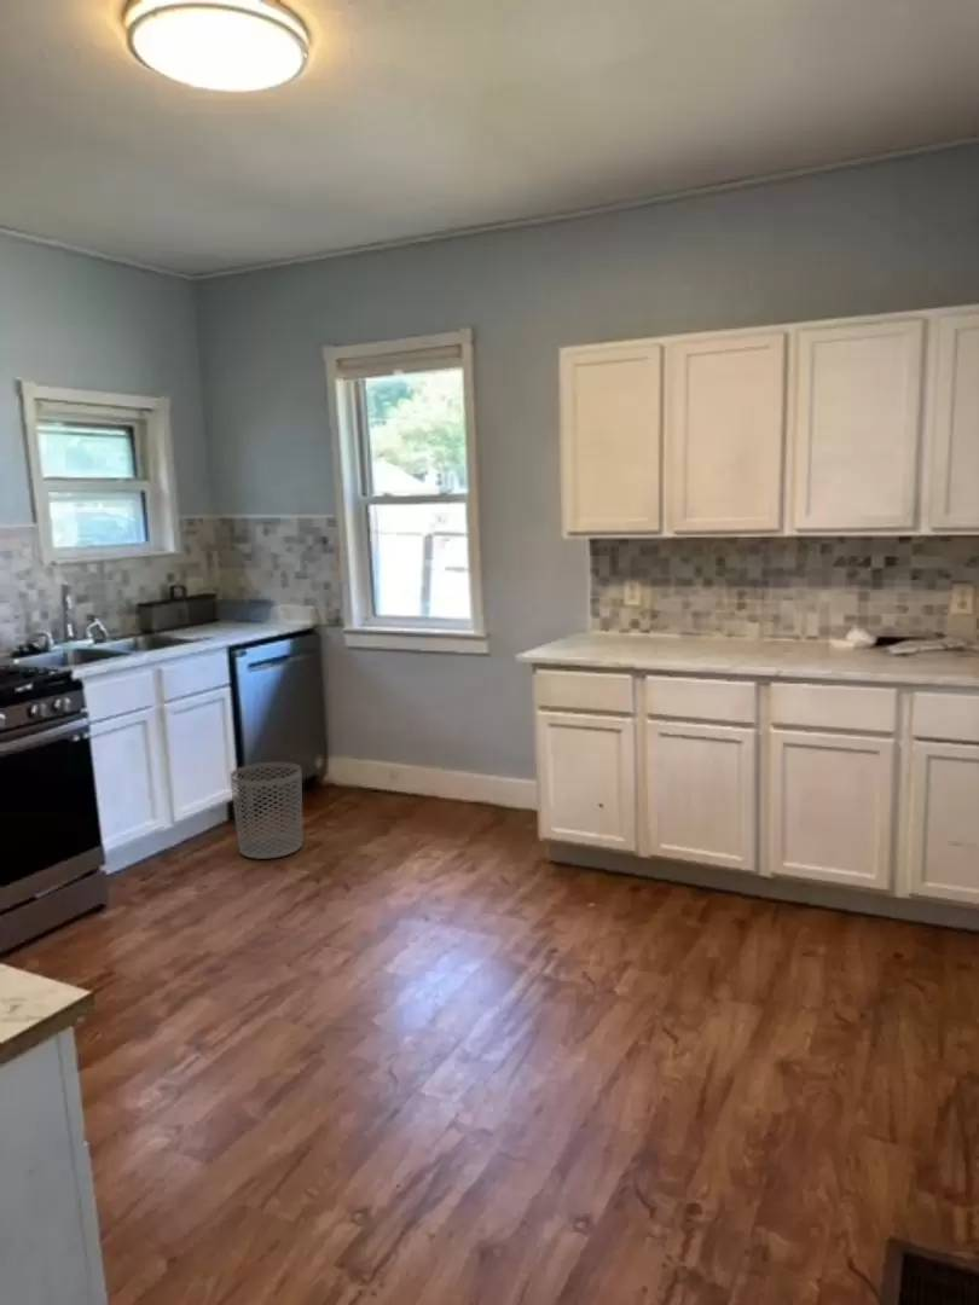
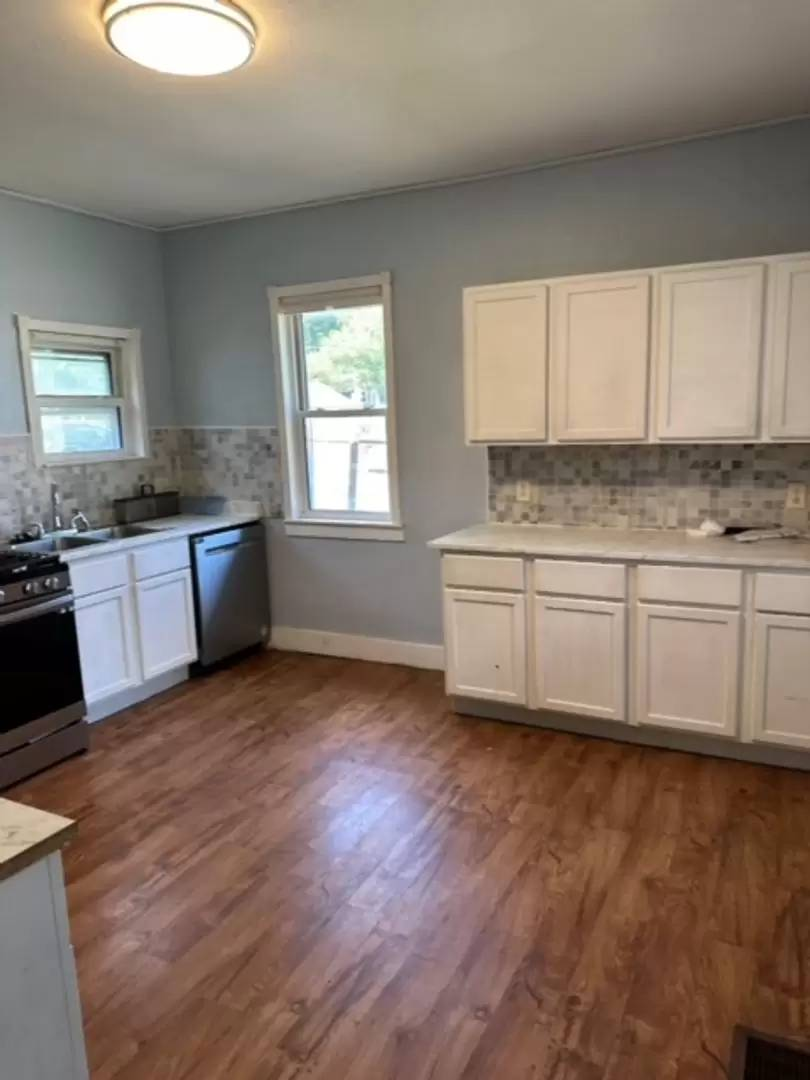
- waste bin (268, 810)
